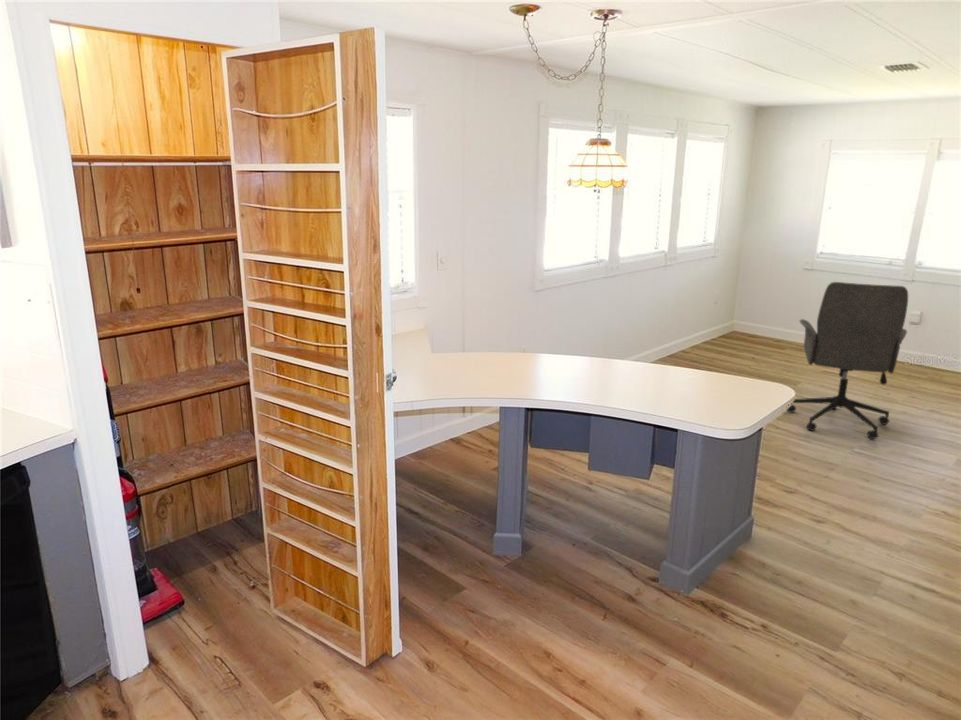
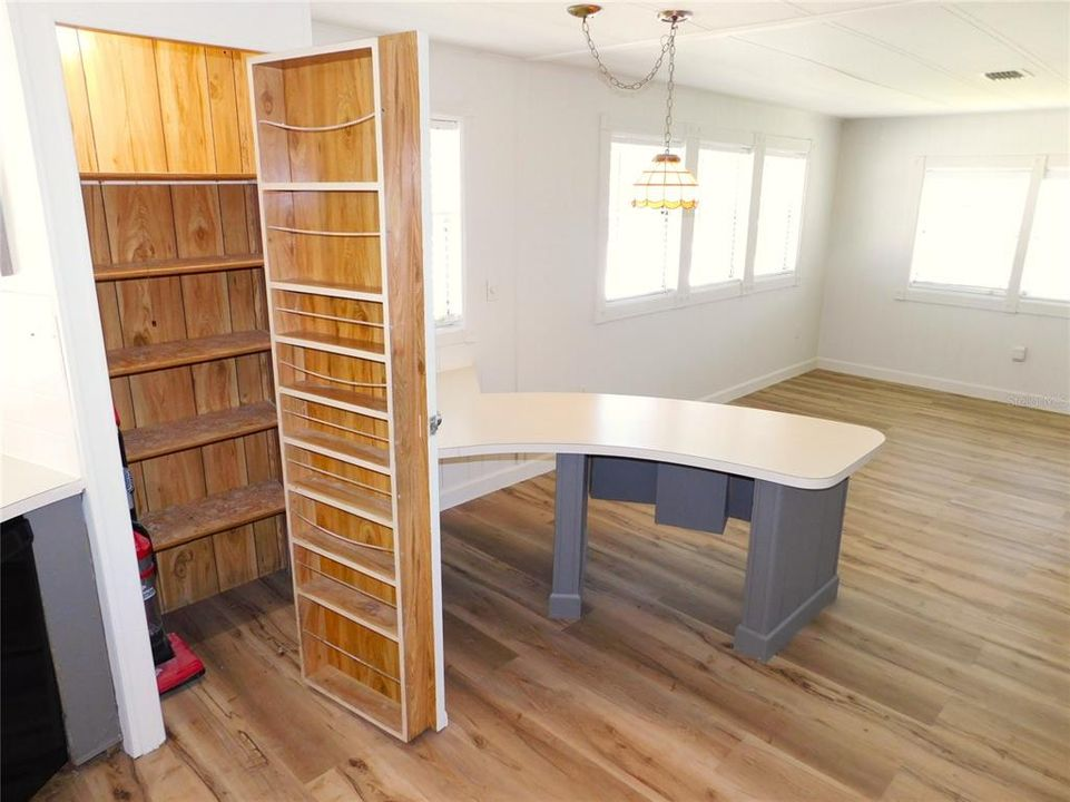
- office chair (849, 352)
